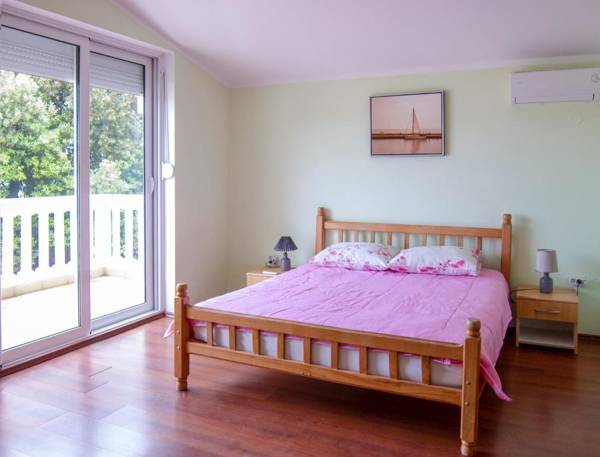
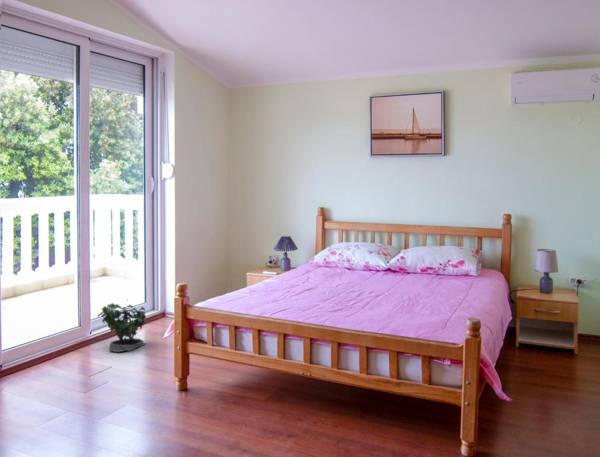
+ potted plant (123, 323)
